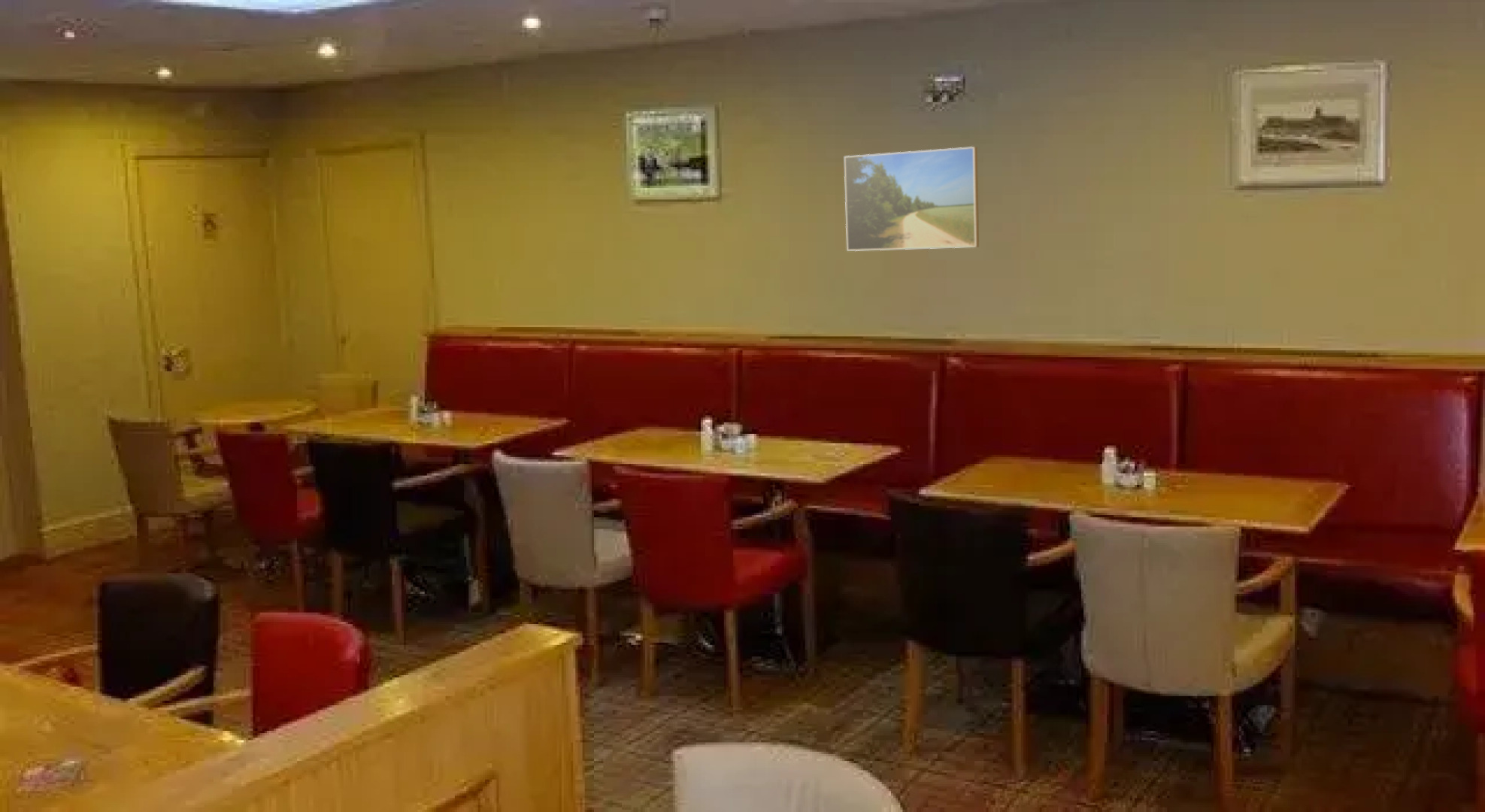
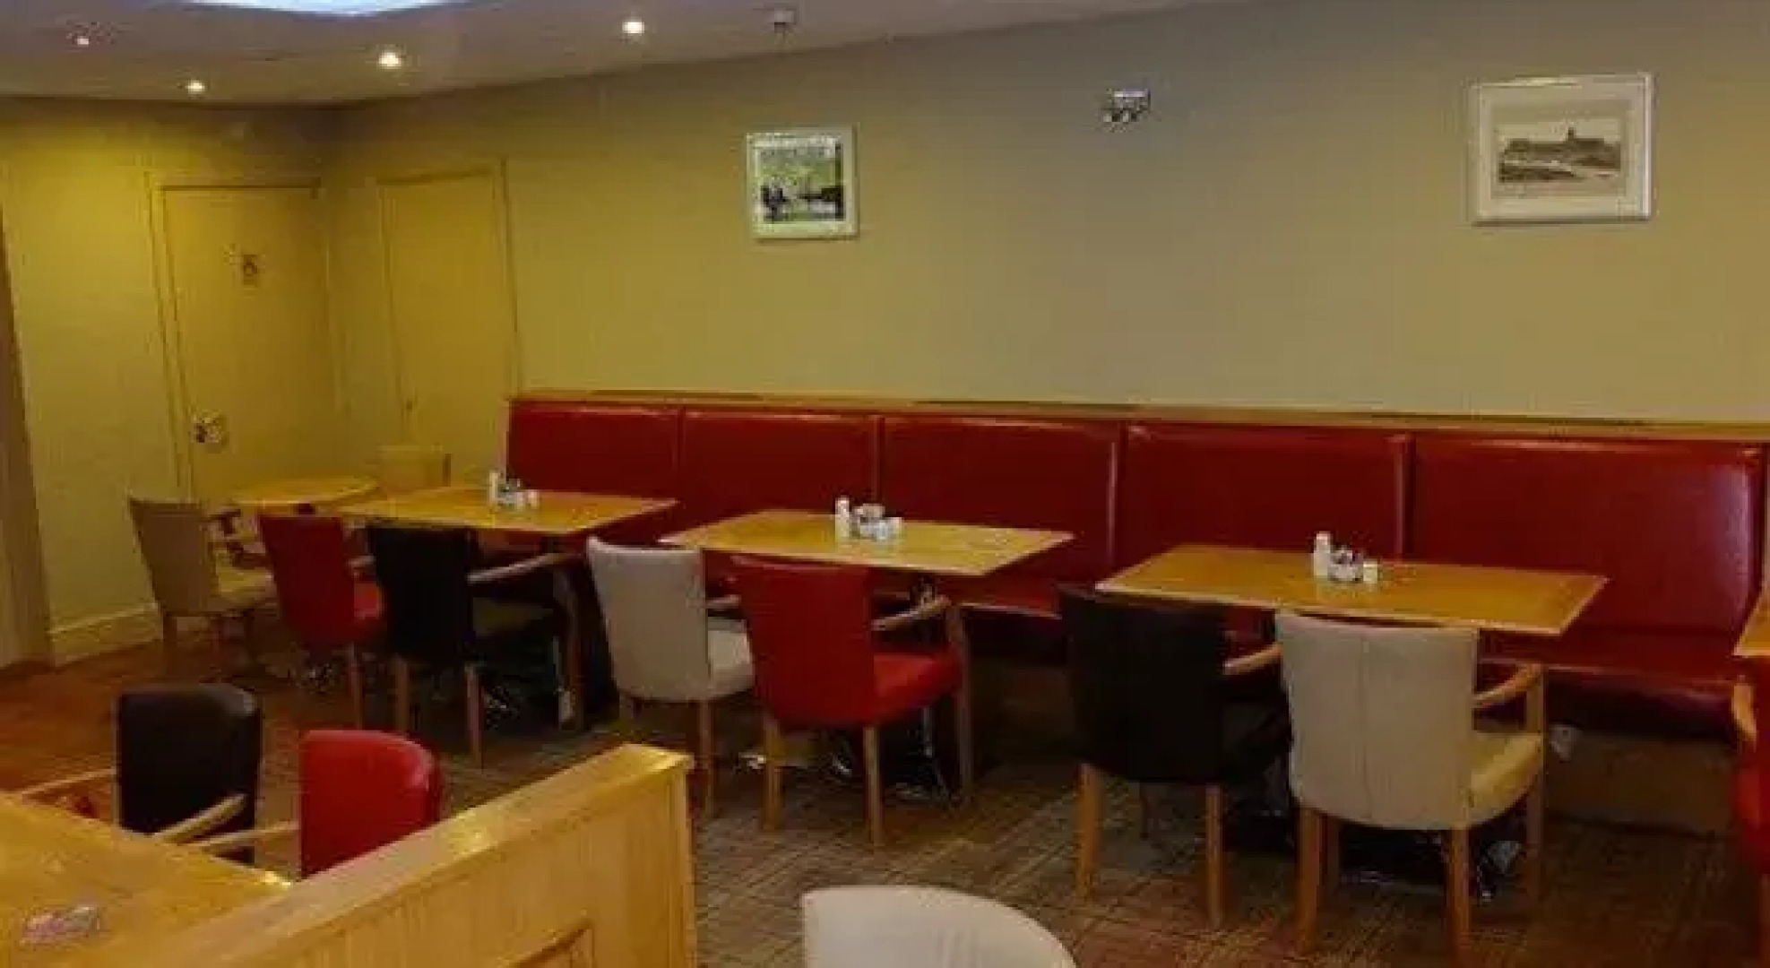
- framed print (910, 200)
